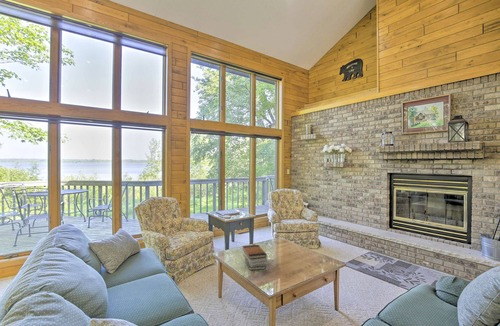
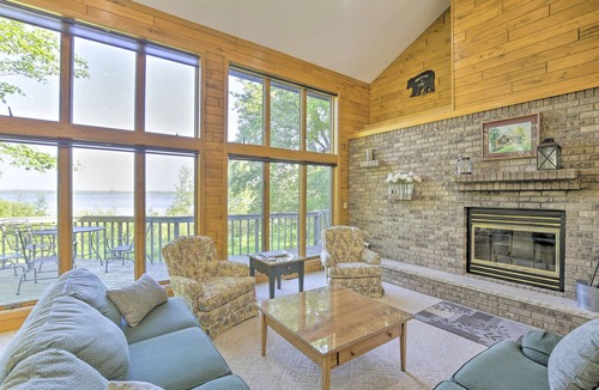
- book stack (254, 257)
